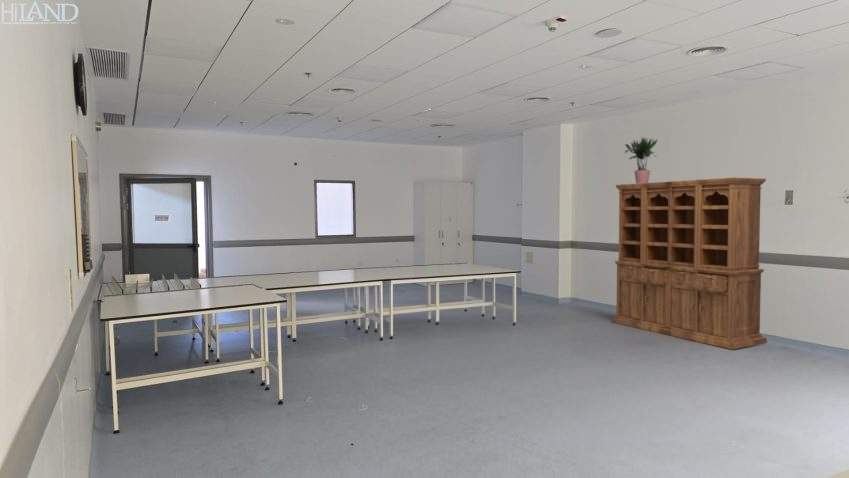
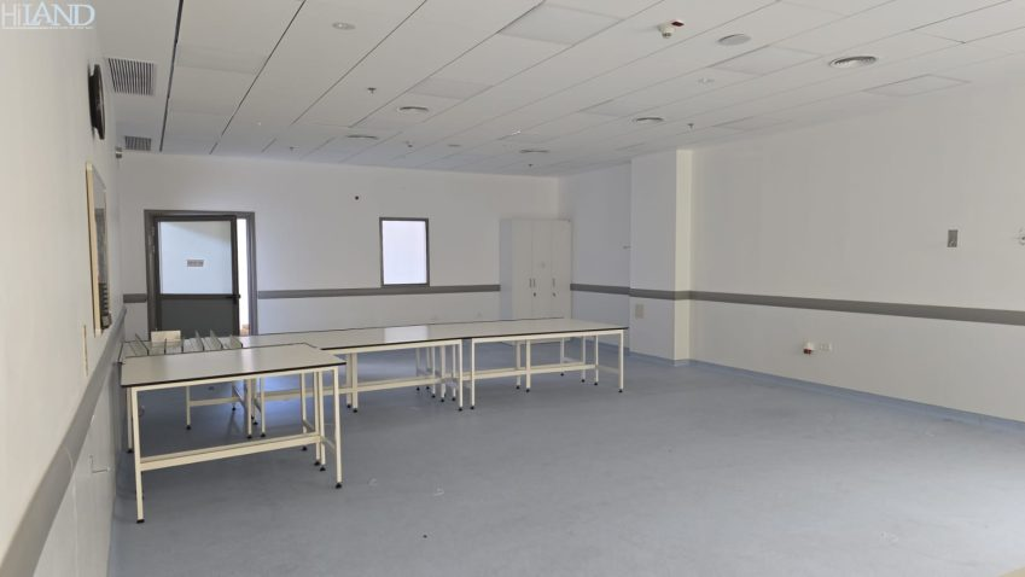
- bookcase (681, 257)
- potted plant (640, 160)
